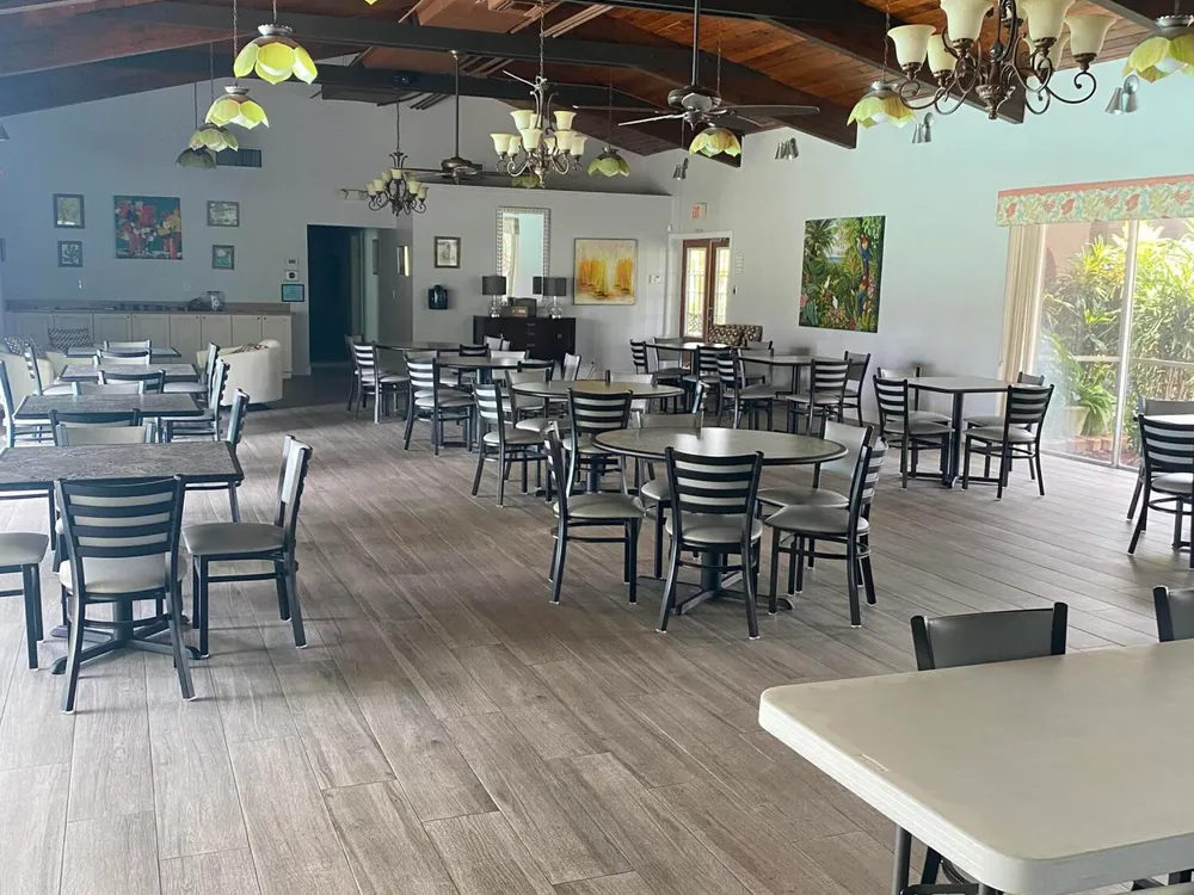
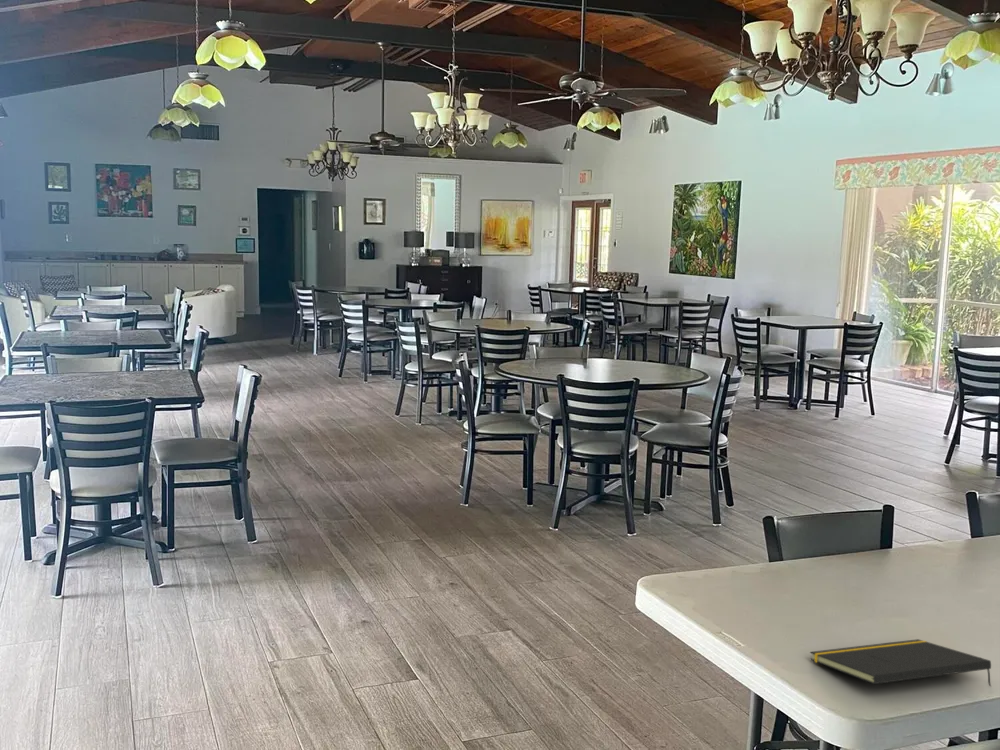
+ notepad (897, 660)
